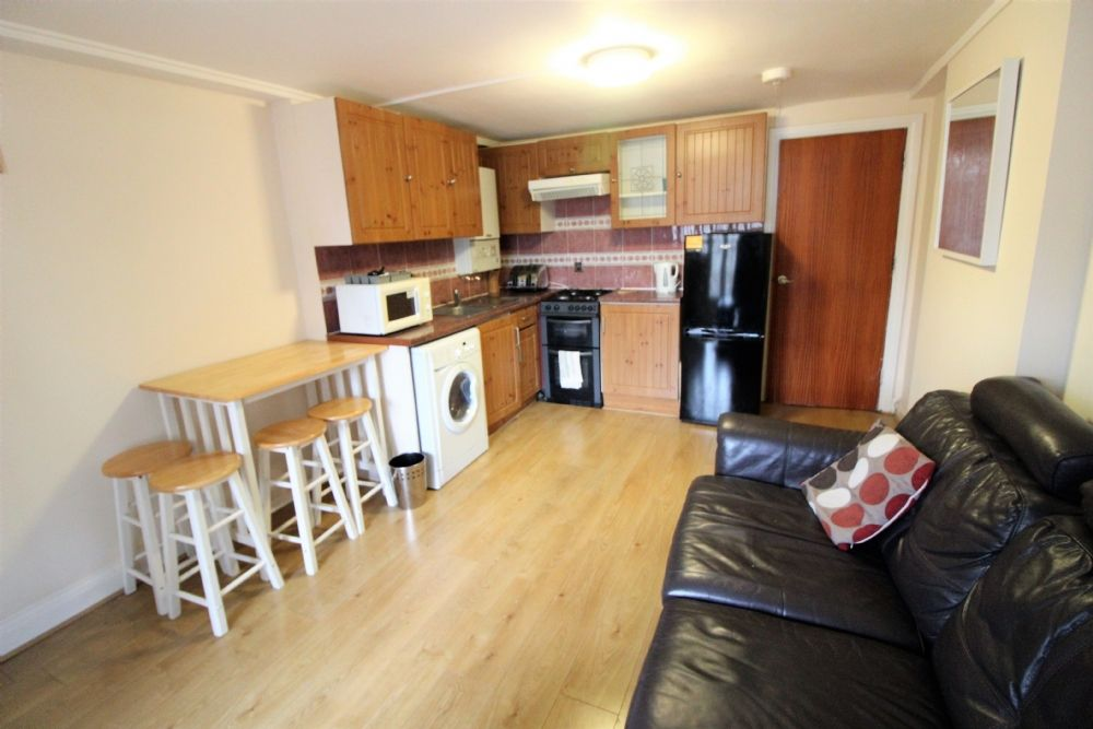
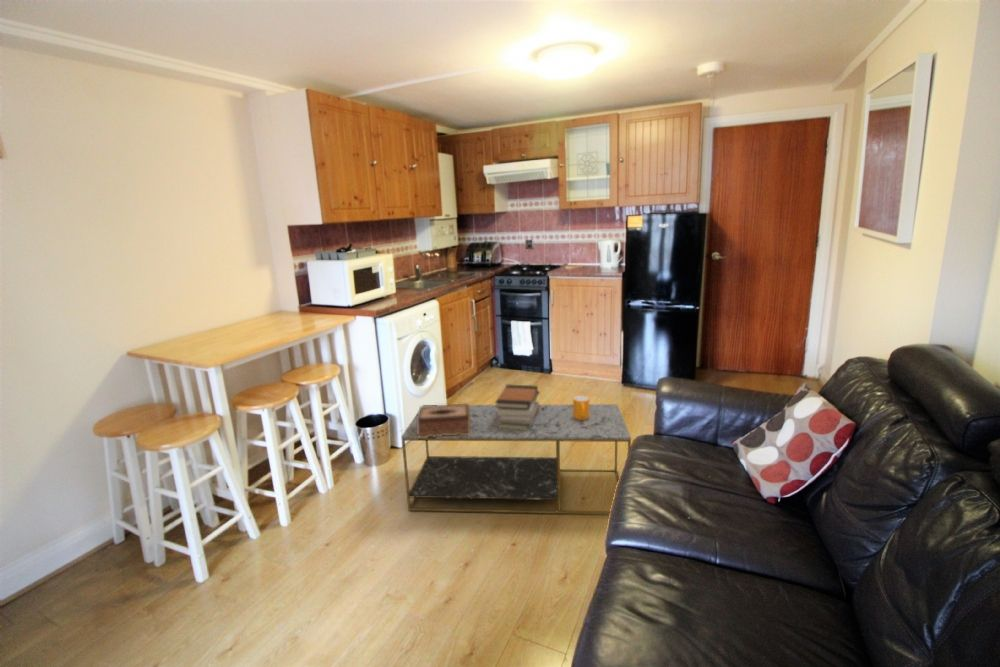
+ coffee table (517, 457)
+ mug (581, 409)
+ tissue box (444, 419)
+ book stack (518, 406)
